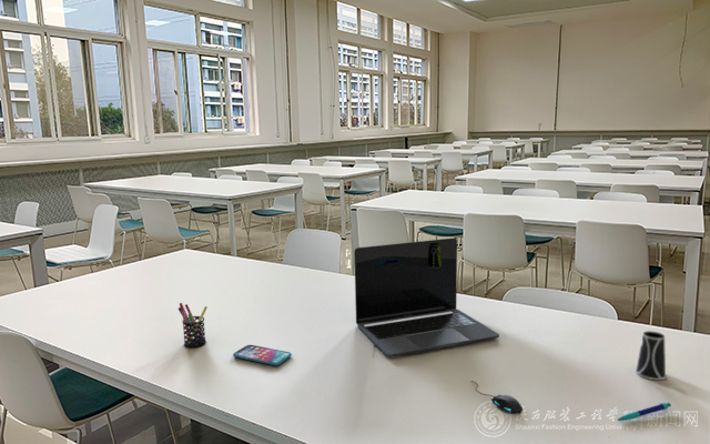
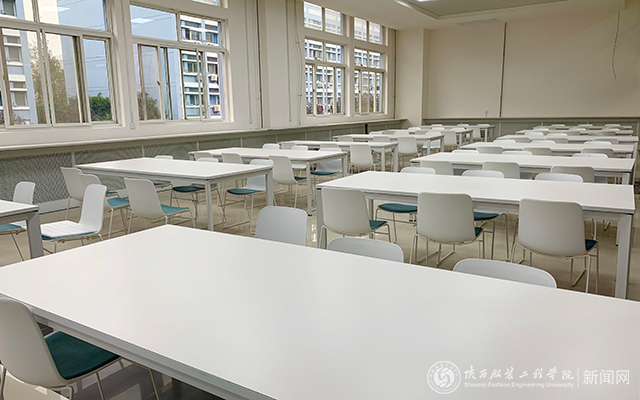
- mouse (497, 395)
- cup (651, 354)
- pen (642, 411)
- pen holder (191, 323)
- smartphone (262, 354)
- laptop (425, 292)
